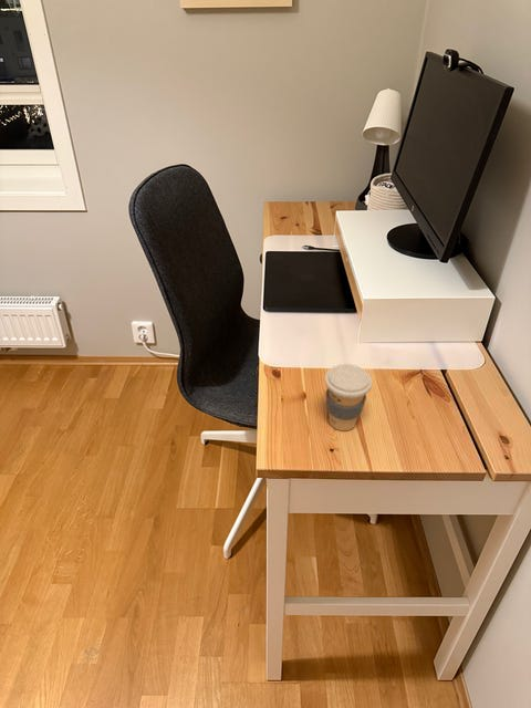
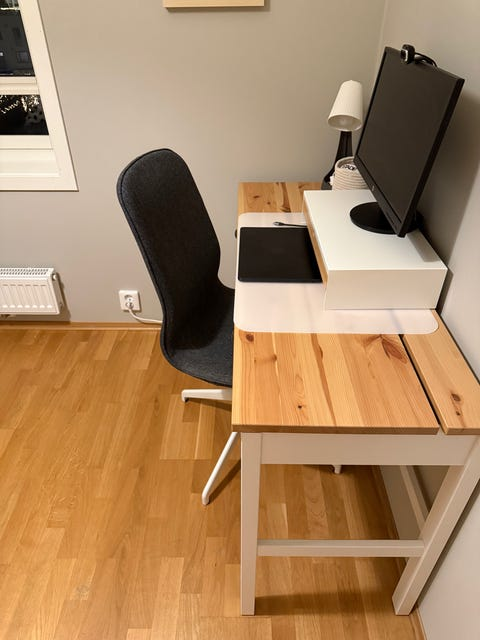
- coffee cup (345, 399)
